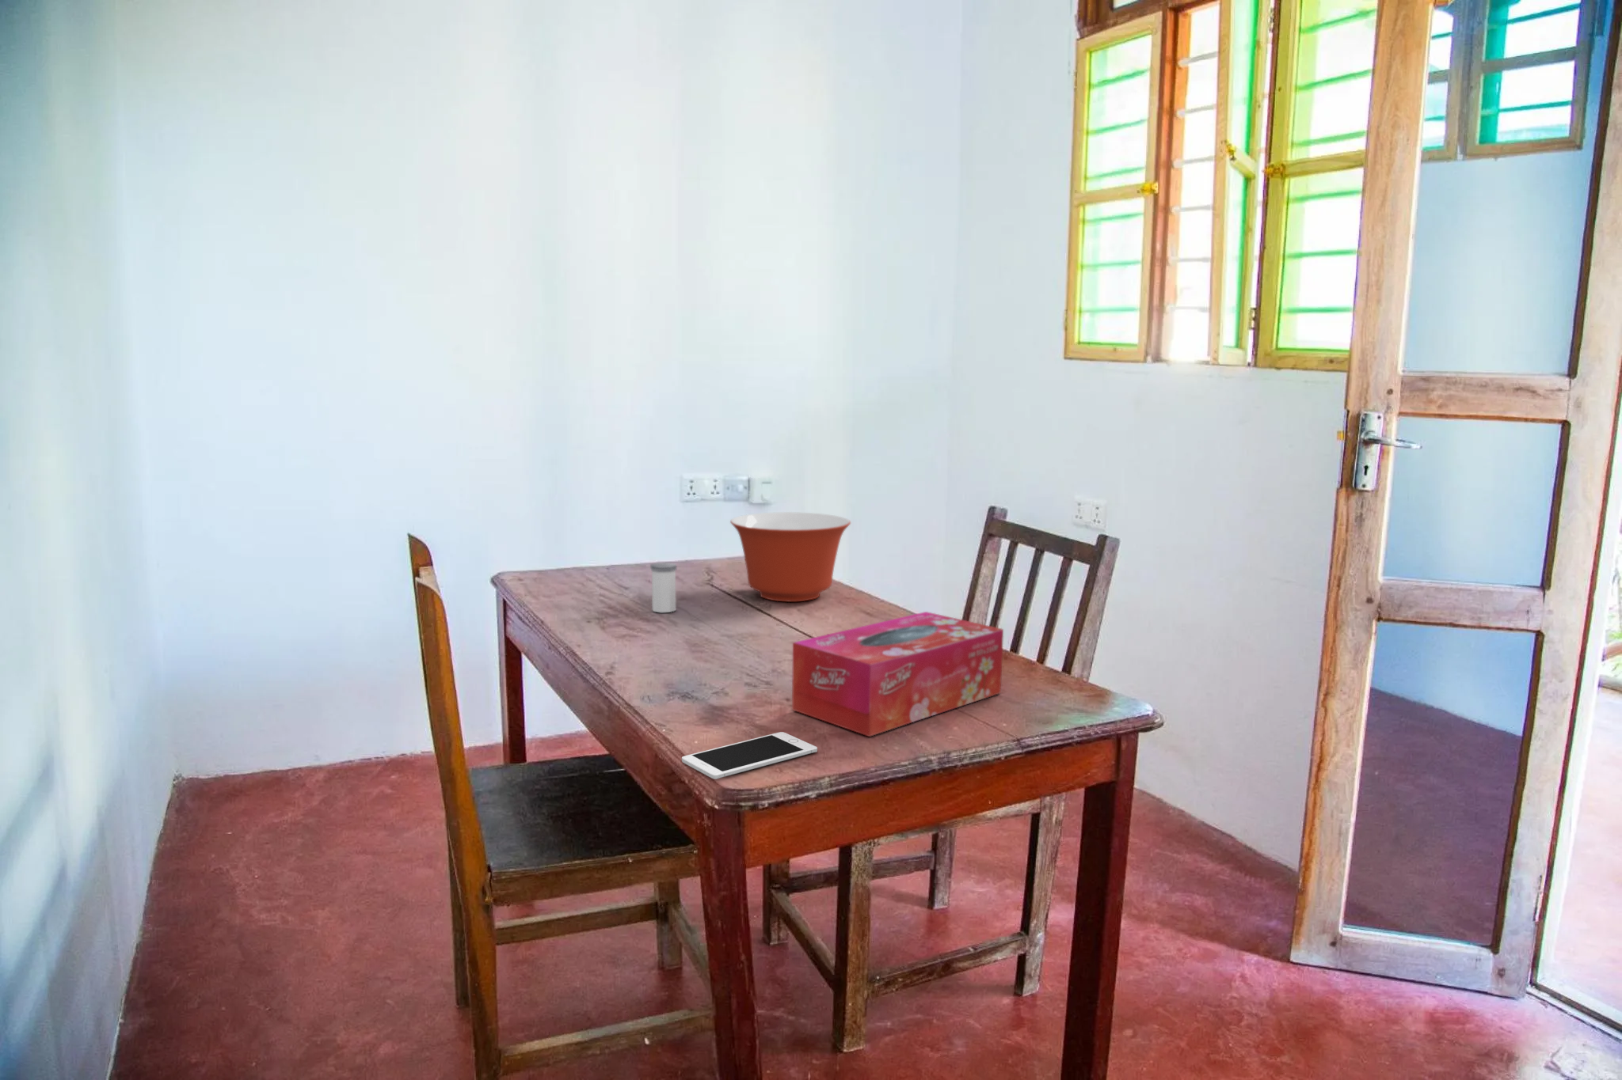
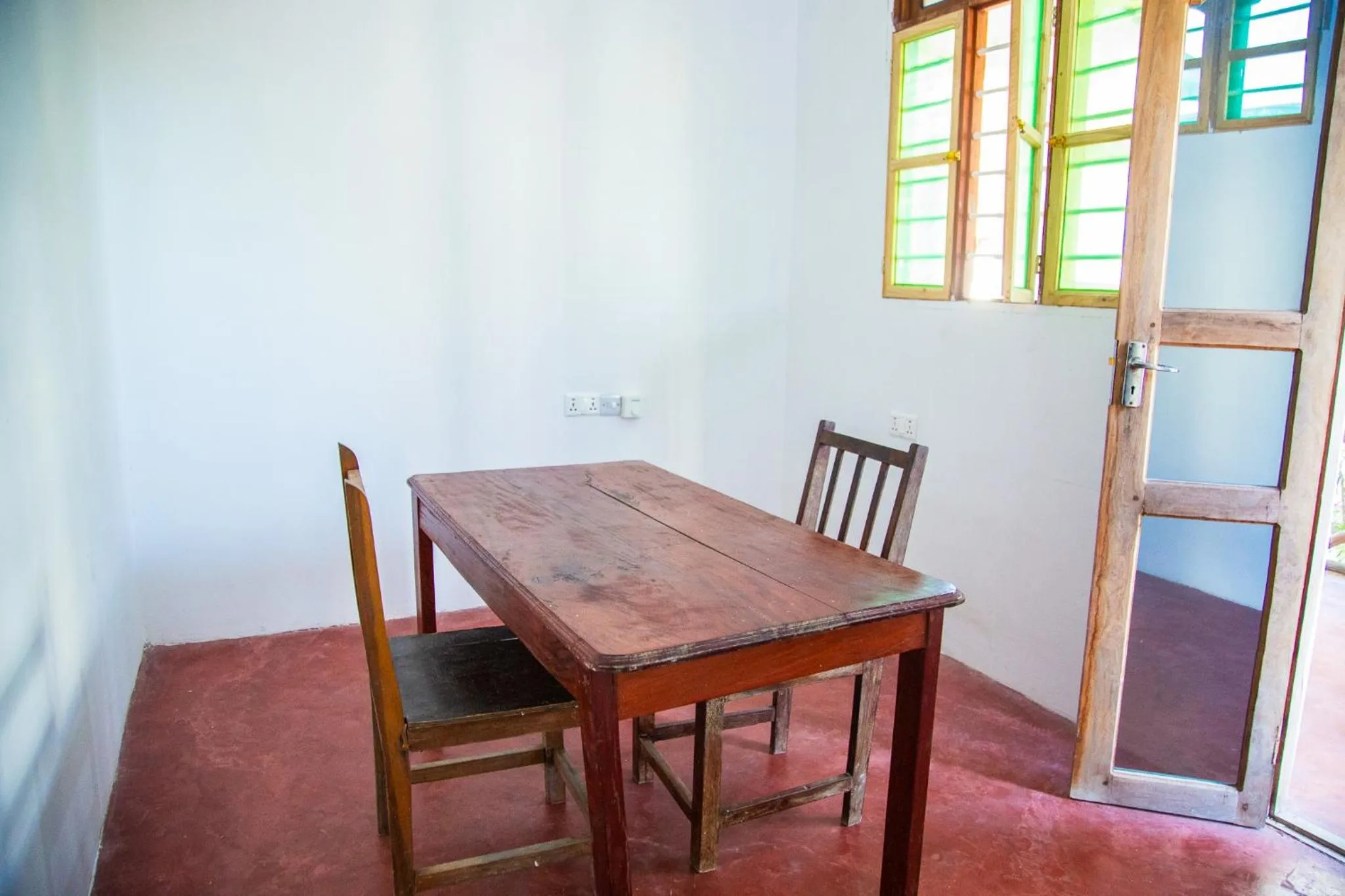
- mixing bowl (790, 558)
- salt shaker (663, 587)
- cell phone (750, 755)
- tissue box (900, 668)
